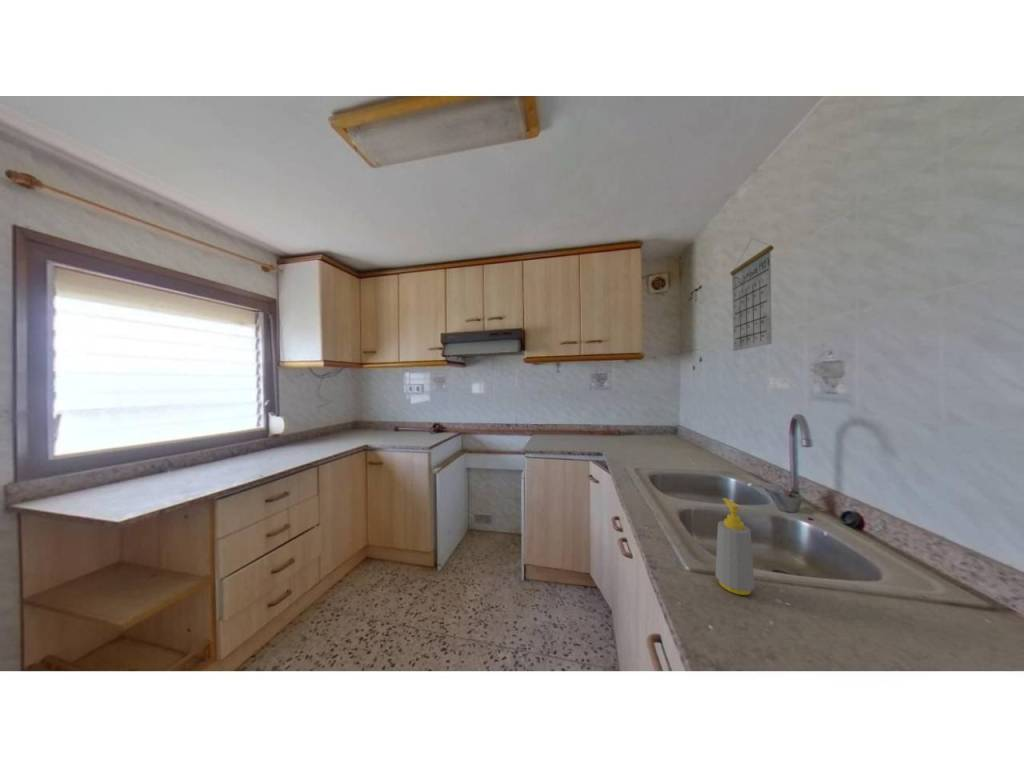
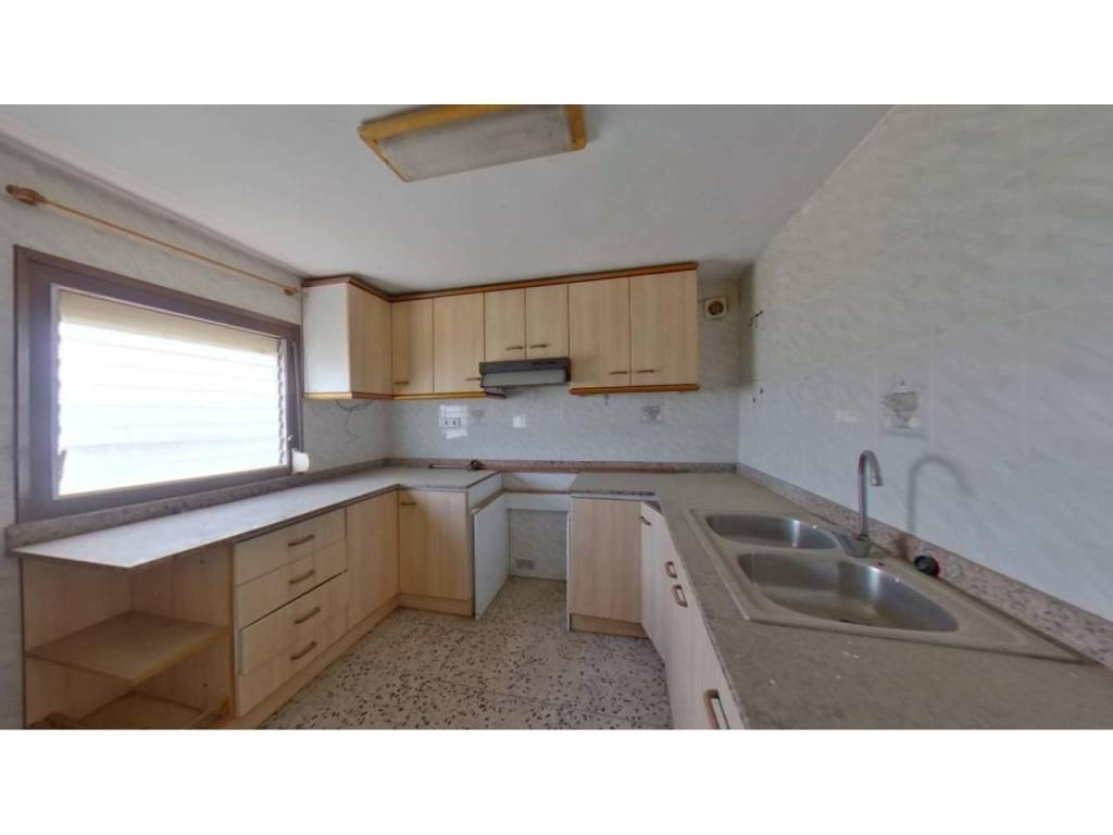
- calendar (750, 293)
- soap bottle (733, 544)
